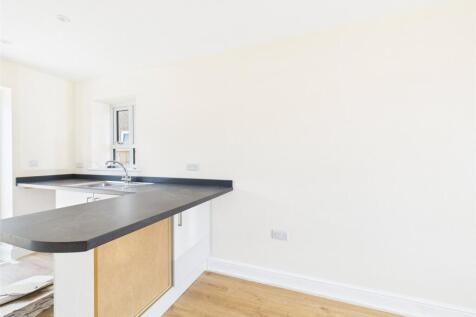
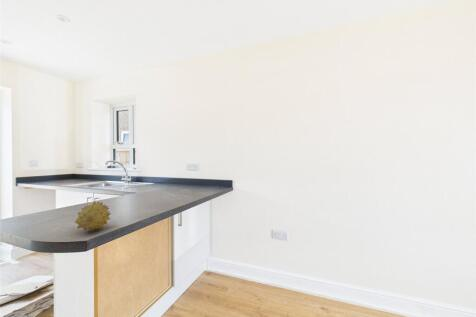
+ fruit (94, 214)
